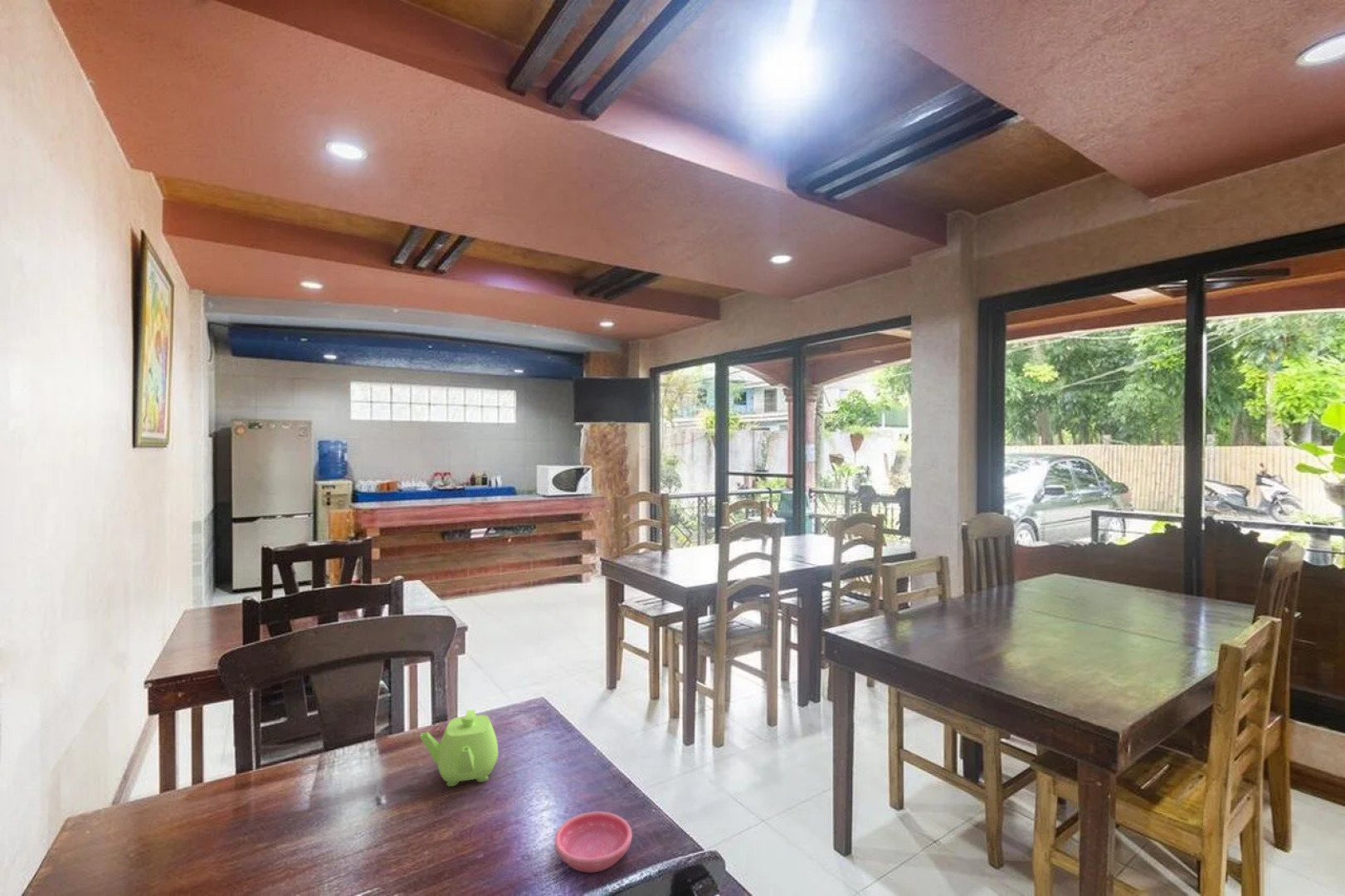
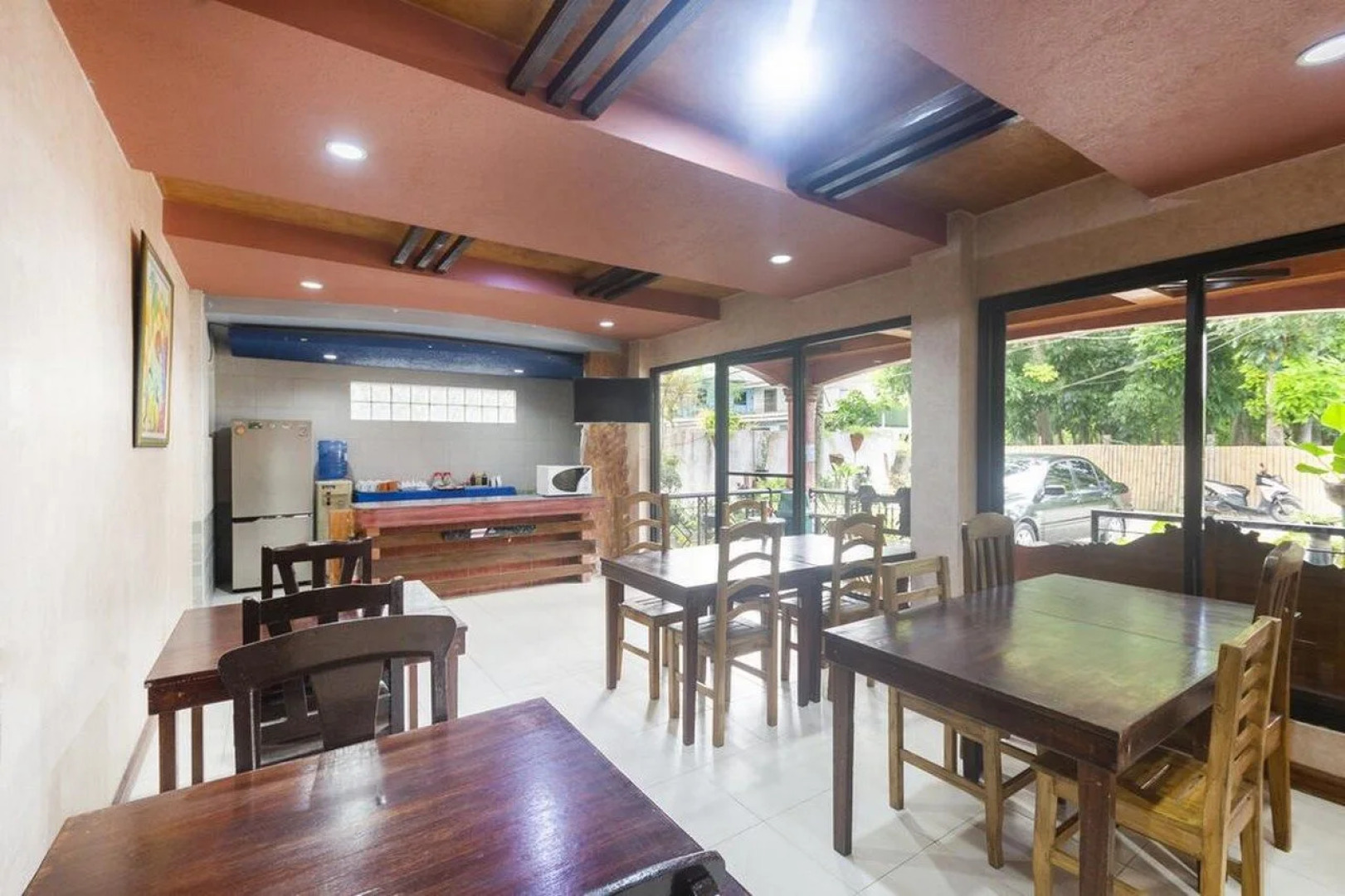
- saucer (593, 843)
- teapot (460, 747)
